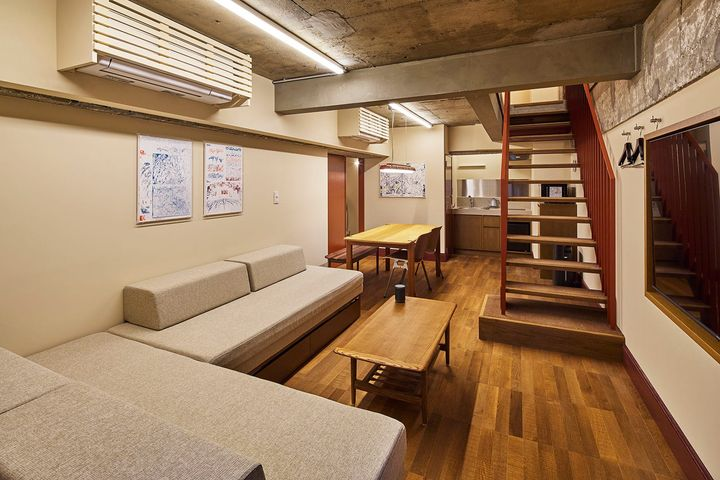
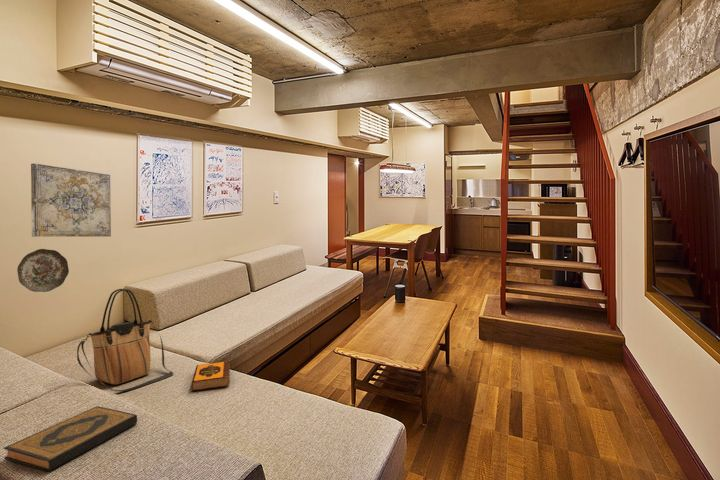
+ tote bag (126, 335)
+ hardback book (76, 434)
+ hardback book (212, 374)
+ wall art (74, 203)
+ decorative plate (43, 270)
